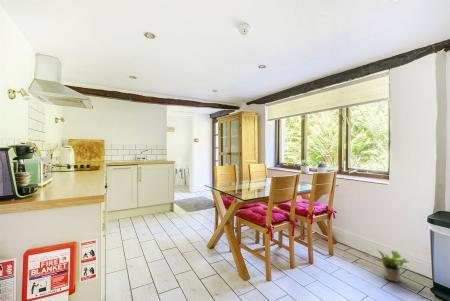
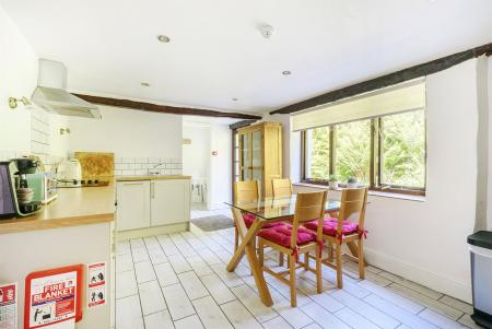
- potted plant (391, 264)
